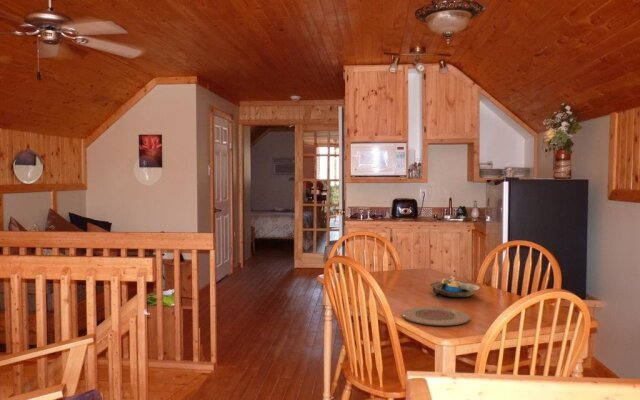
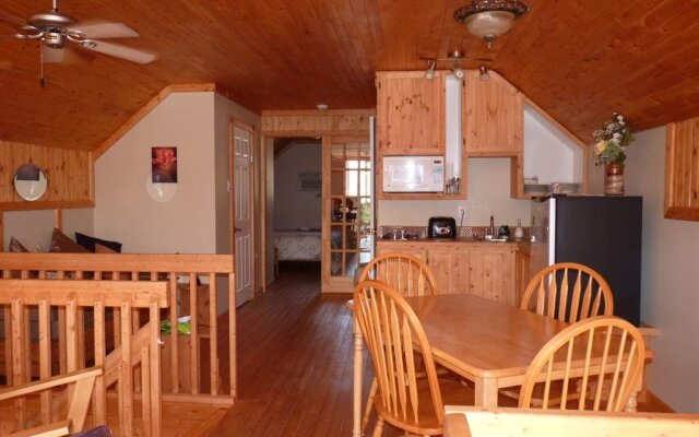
- plate (435, 315)
- decorative bowl (448, 285)
